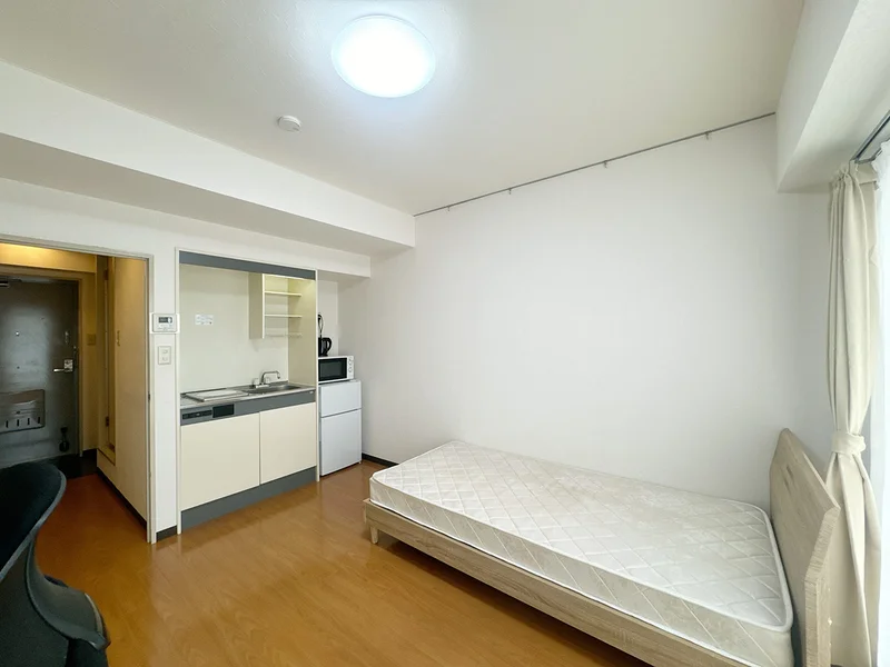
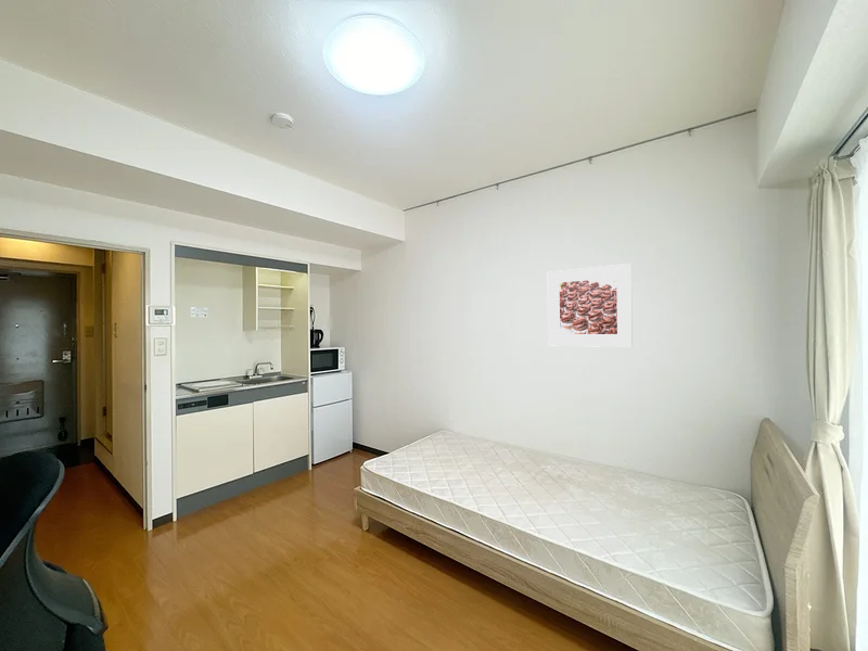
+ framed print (587, 307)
